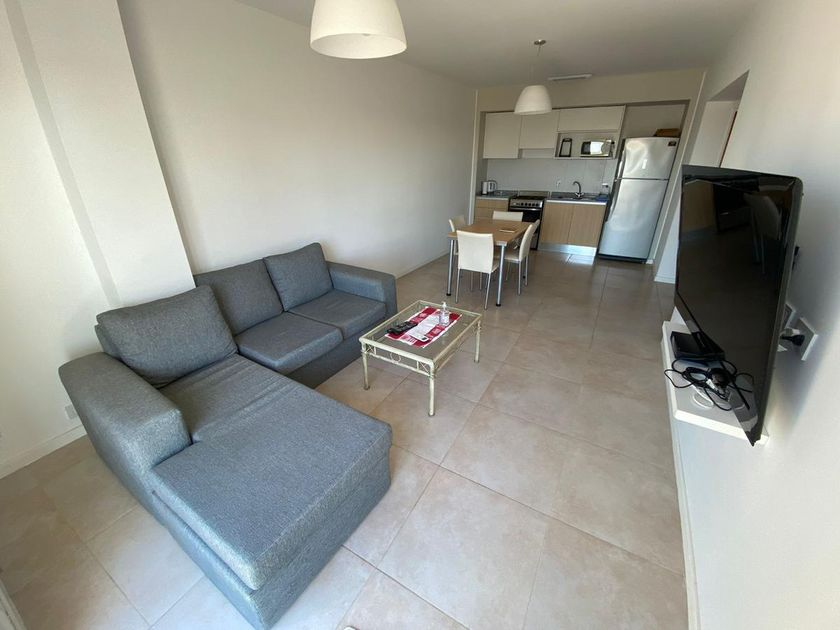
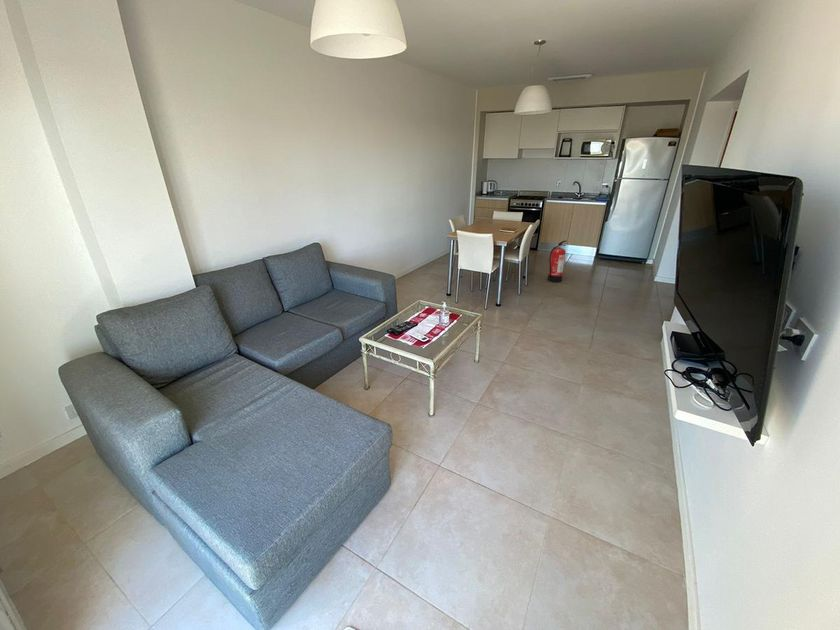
+ fire extinguisher (556, 261)
